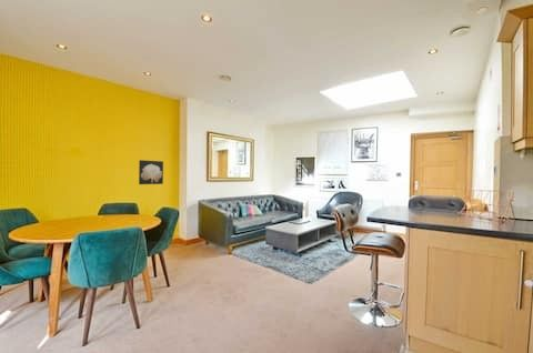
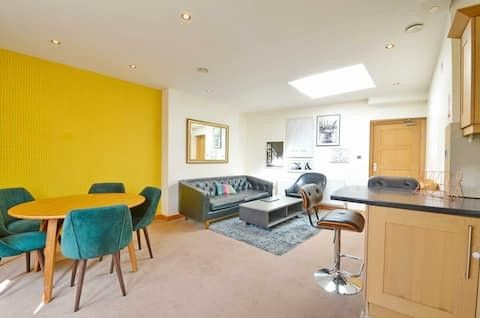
- wall art (151, 172)
